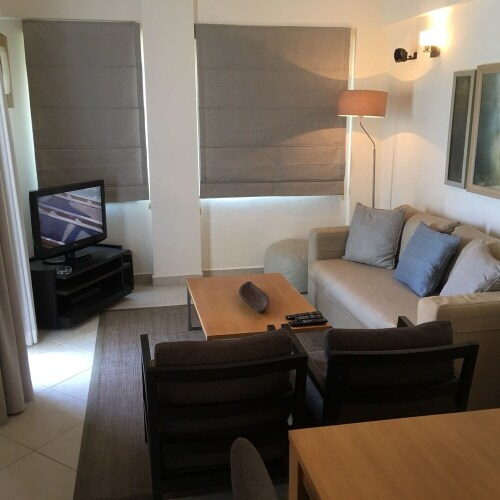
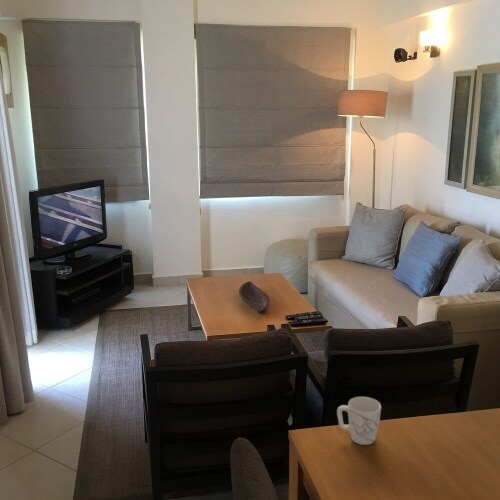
+ mug (358, 420)
